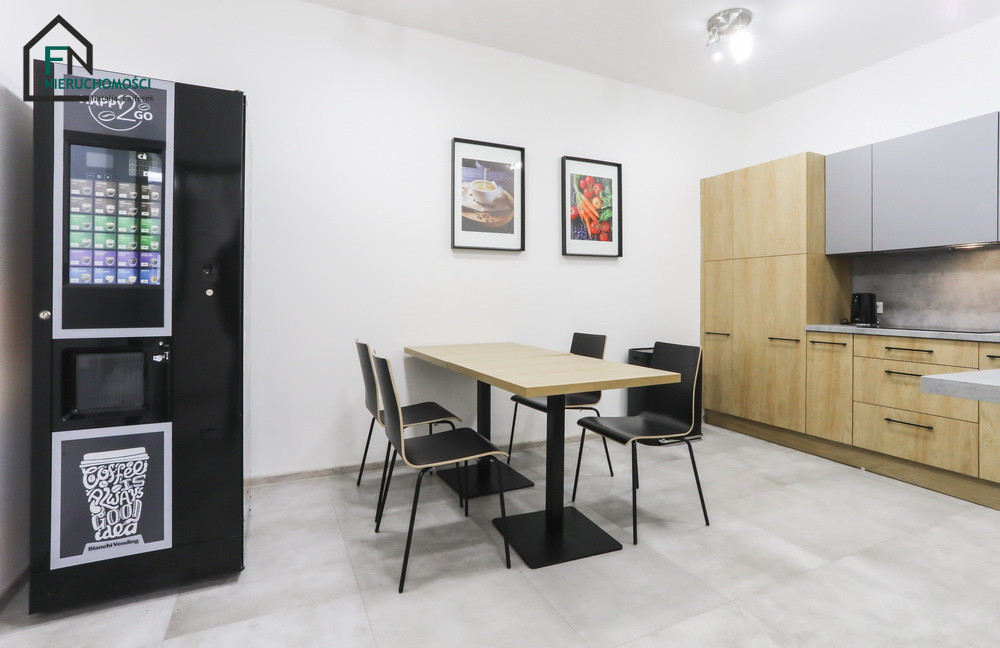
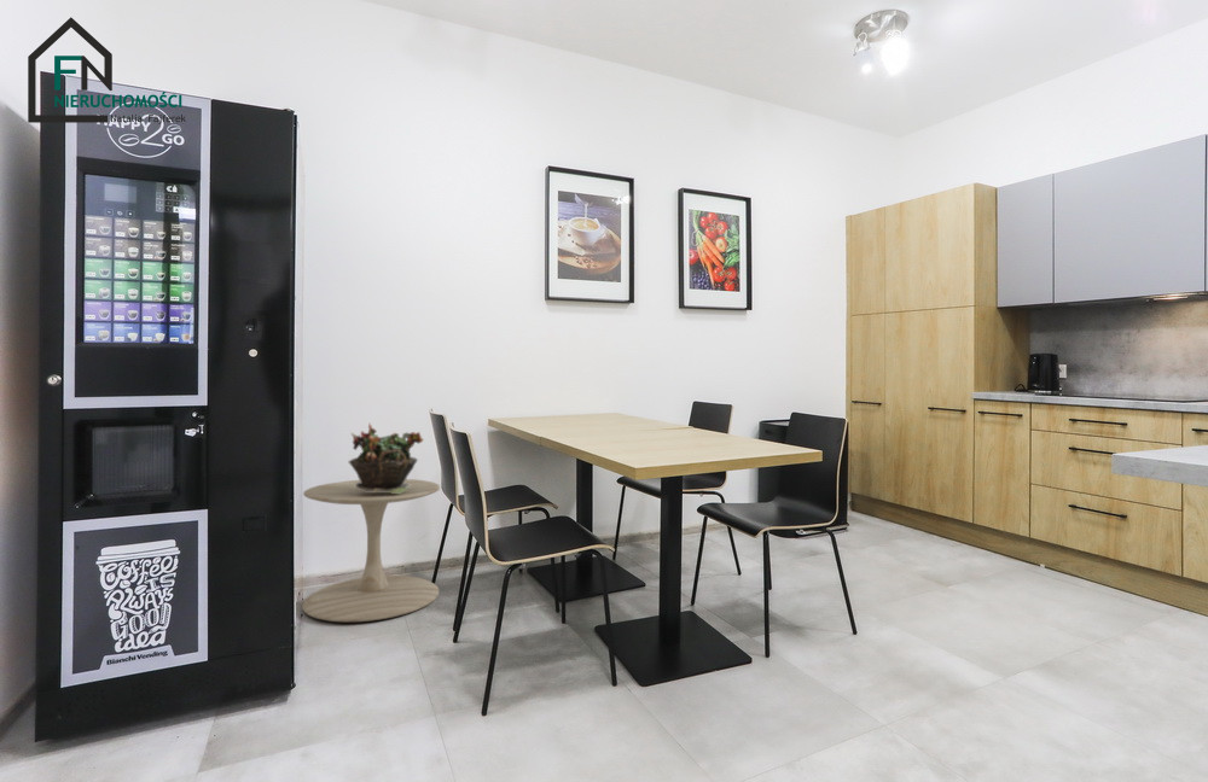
+ side table (373, 542)
+ potted plant (383, 455)
